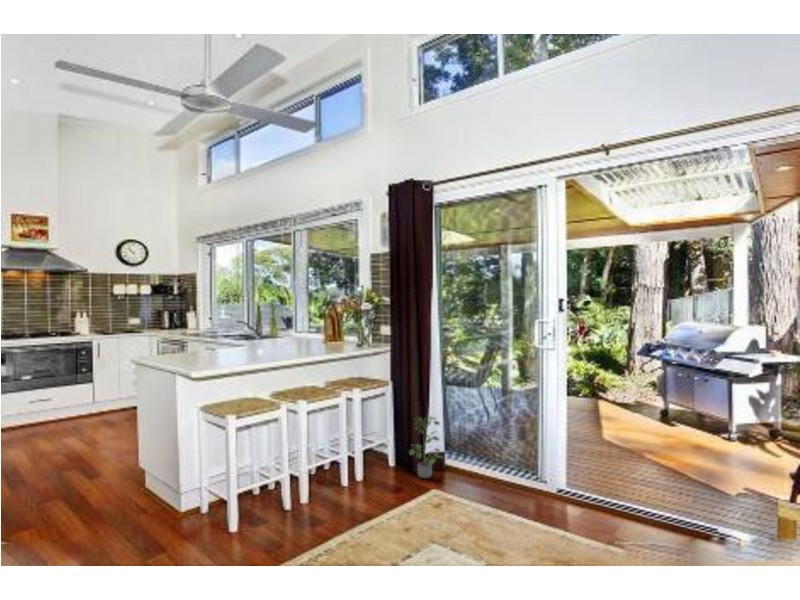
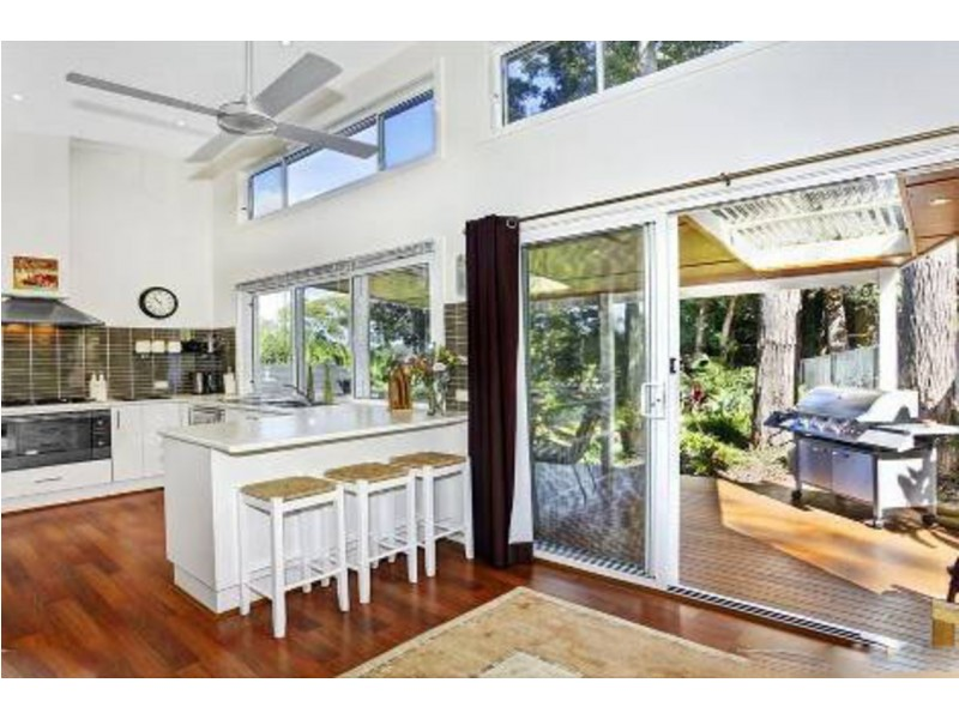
- potted plant (424, 446)
